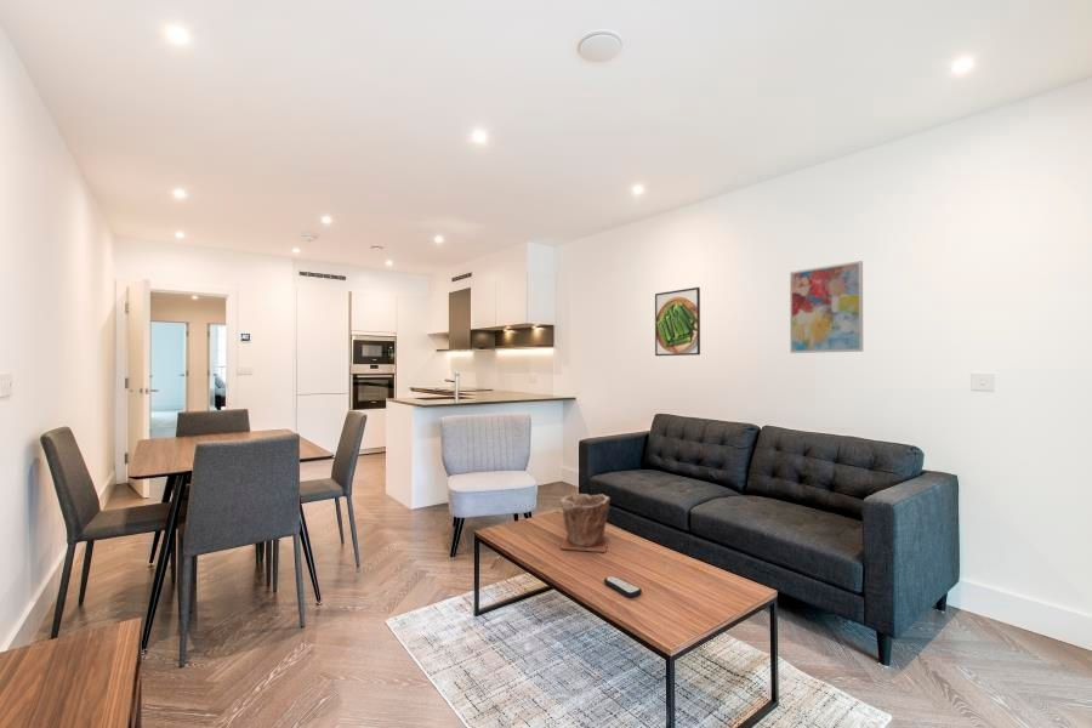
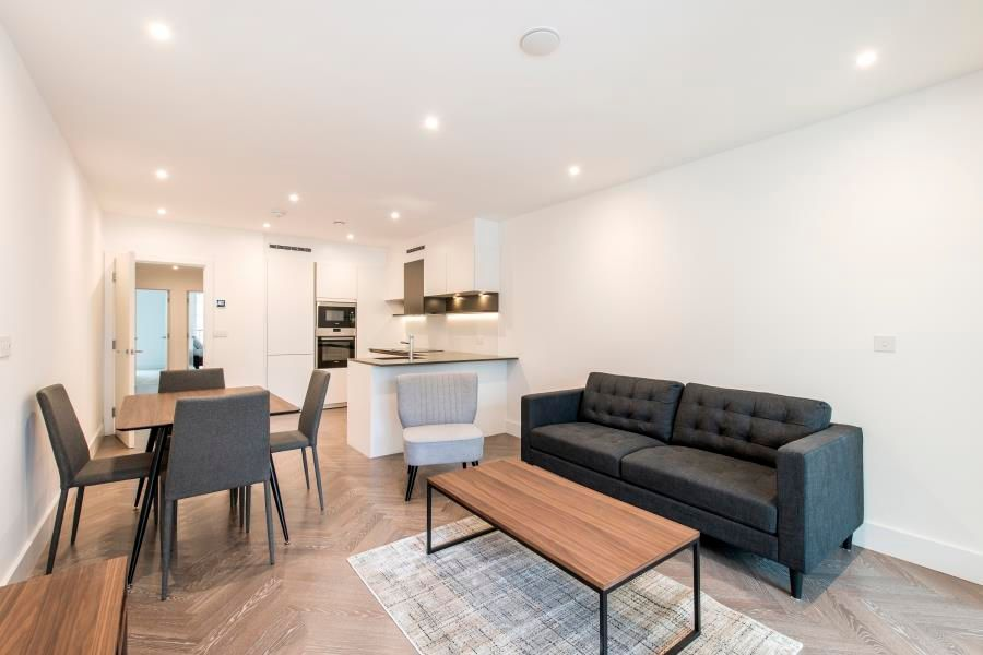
- wall art (824, 309)
- remote control (621, 586)
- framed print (676, 323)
- plant pot (585, 519)
